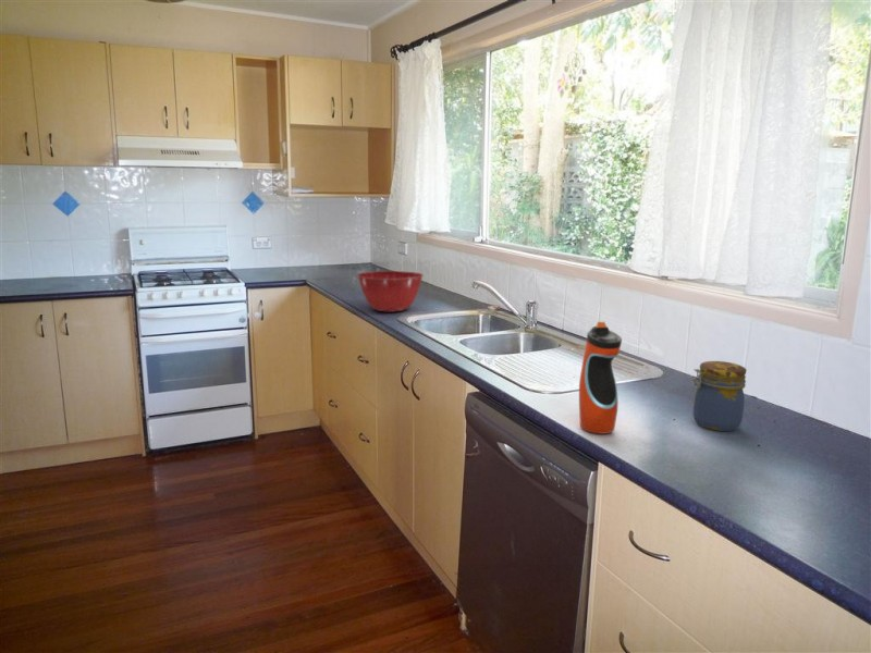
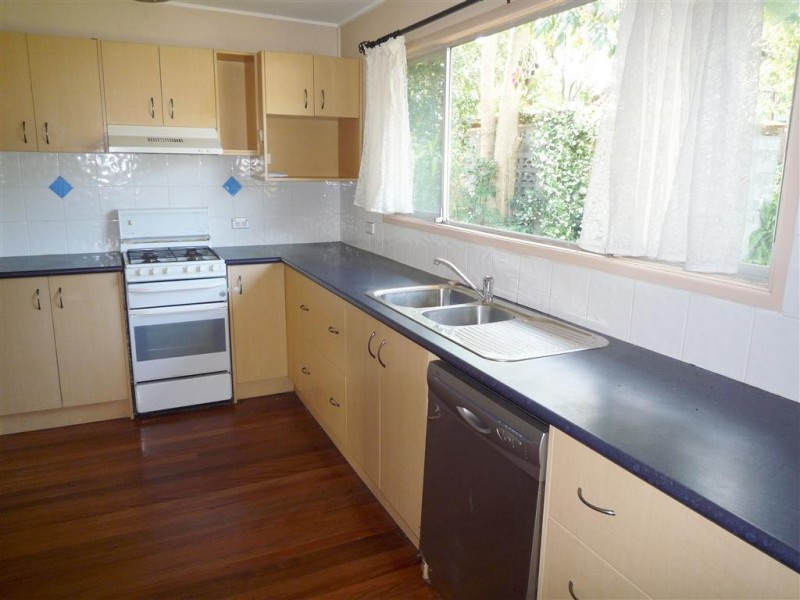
- water bottle (600, 375)
- jar (716, 394)
- mixing bowl (390, 292)
